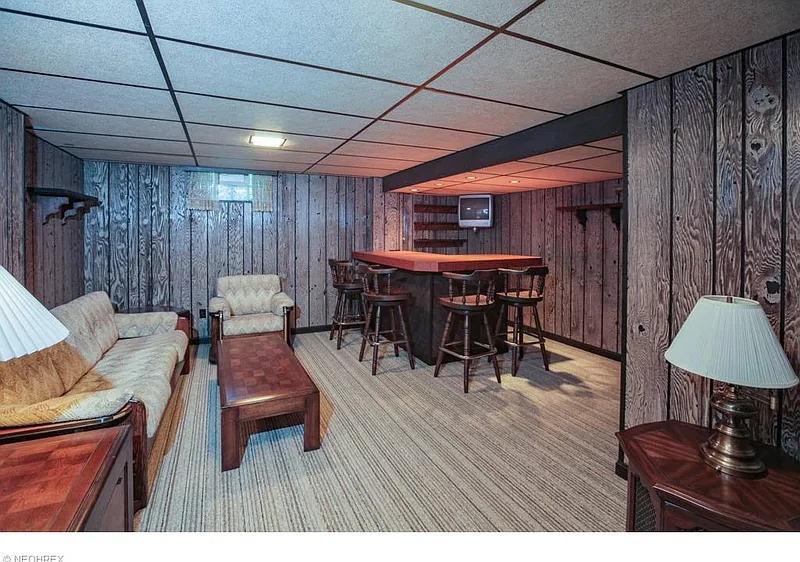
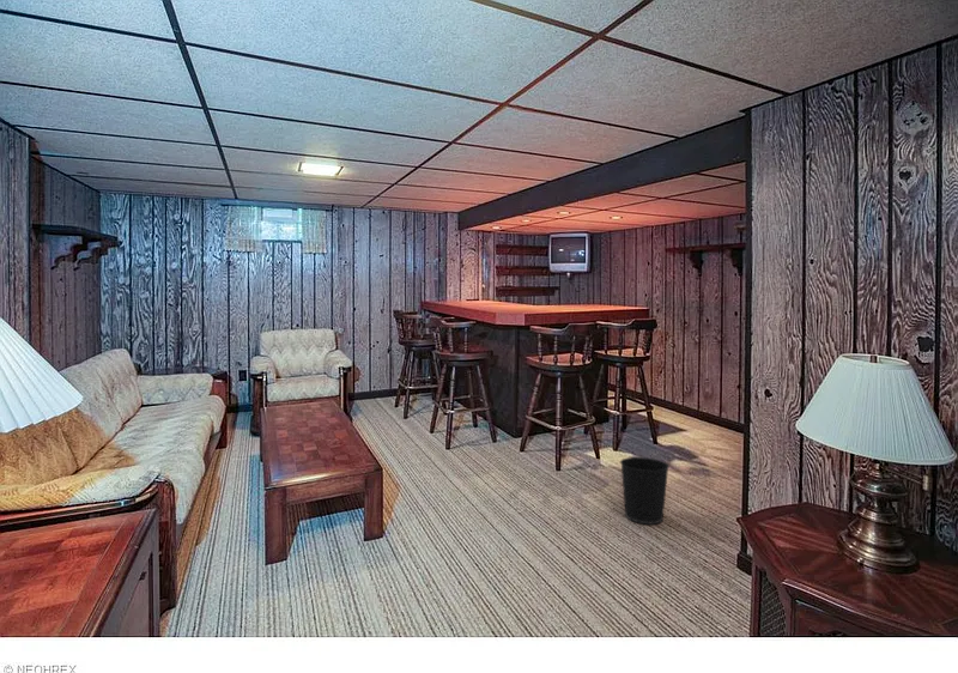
+ wastebasket (643, 490)
